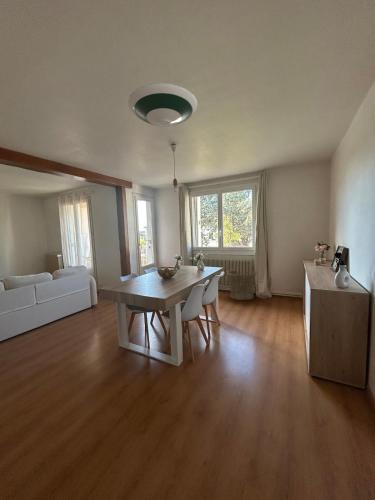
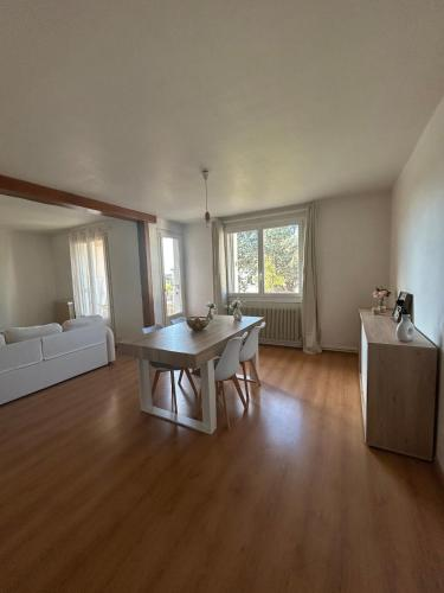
- basket (241, 283)
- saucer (163, 115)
